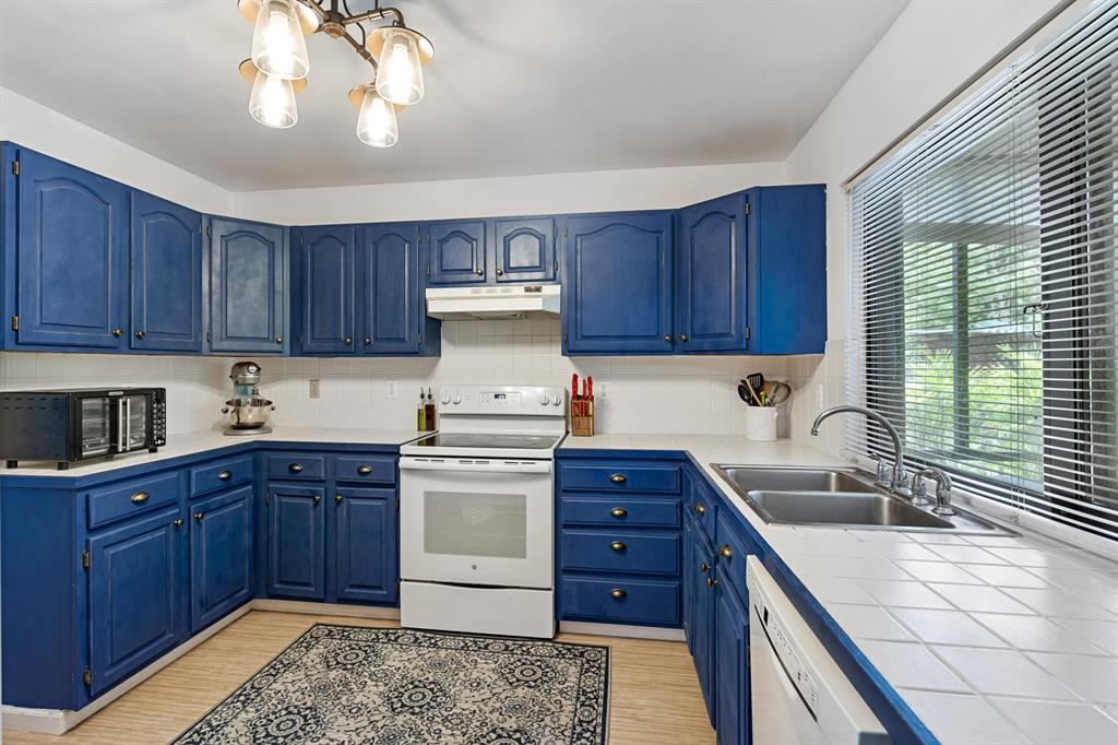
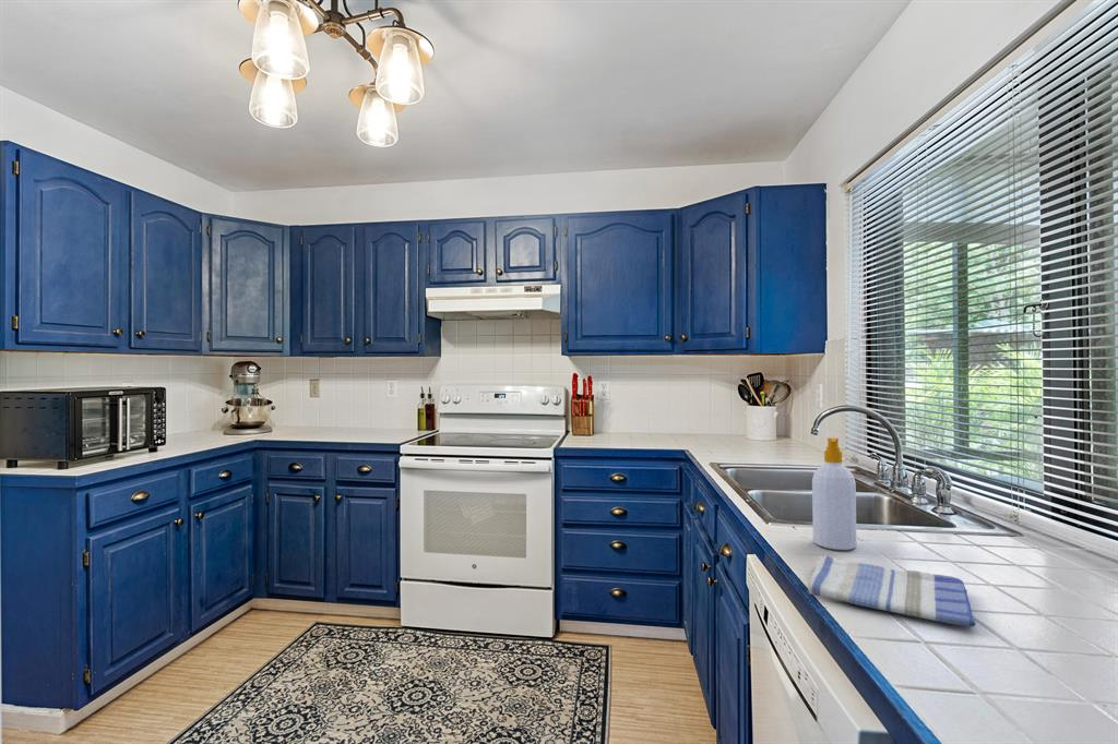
+ soap bottle (833, 491)
+ dish towel (885, 586)
